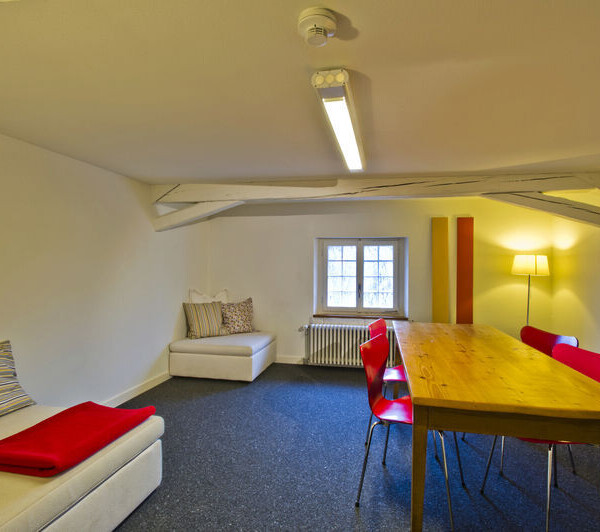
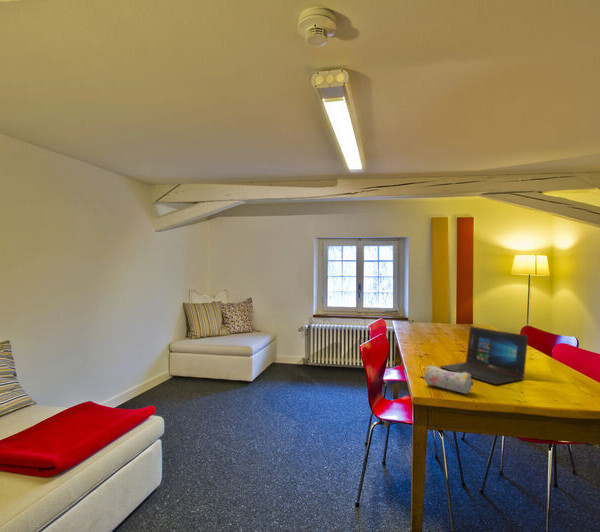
+ pencil case (447, 379)
+ laptop (481, 352)
